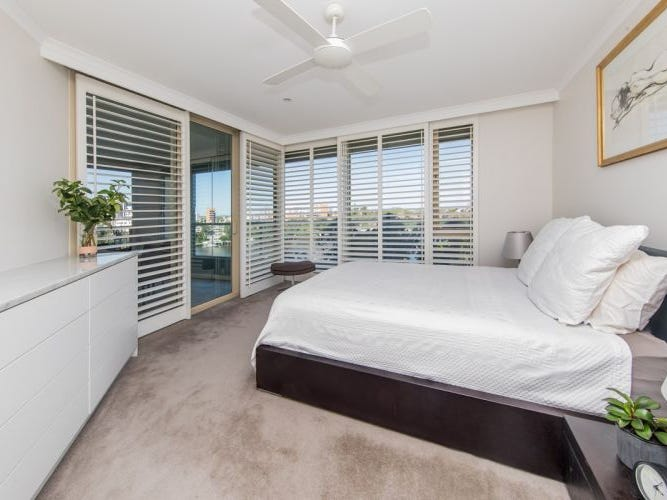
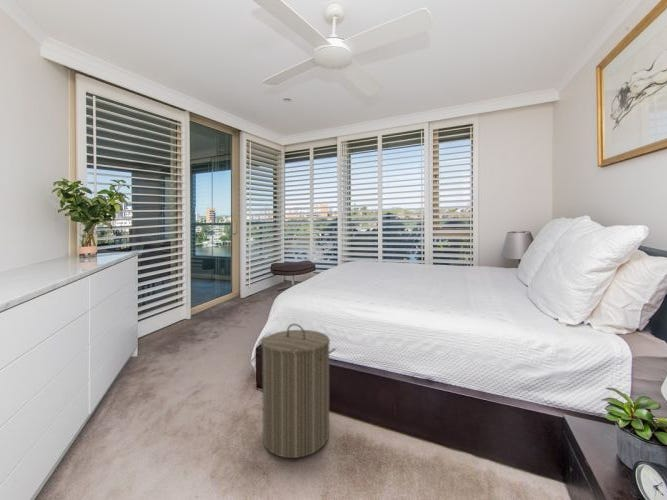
+ laundry hamper (296, 379)
